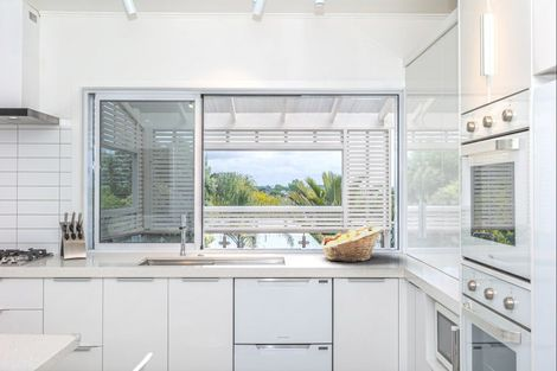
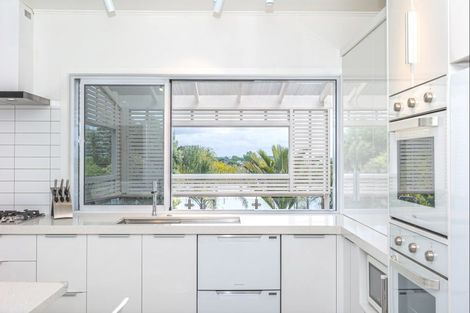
- fruit basket (351, 242)
